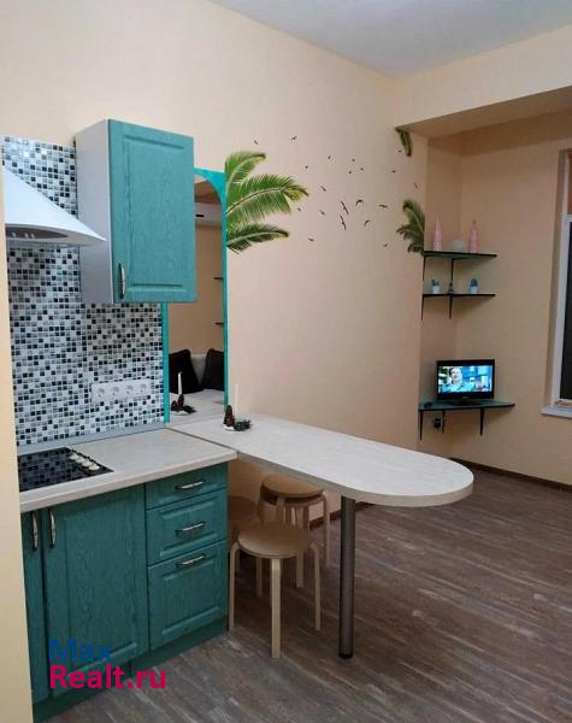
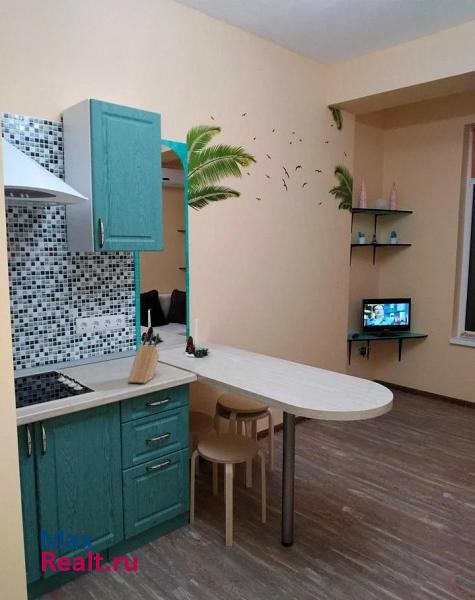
+ knife block (145, 356)
